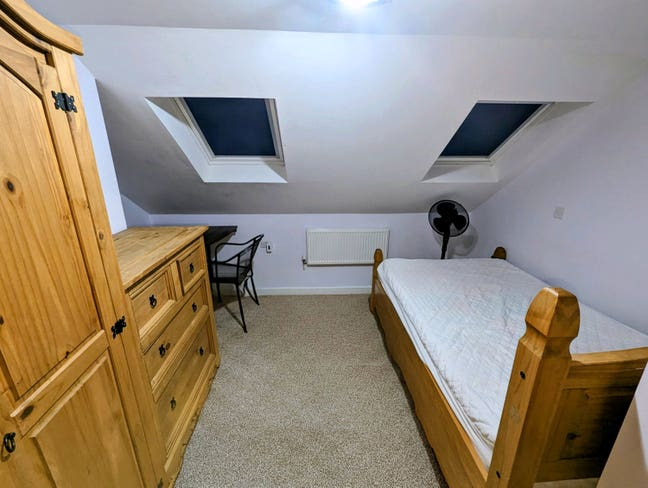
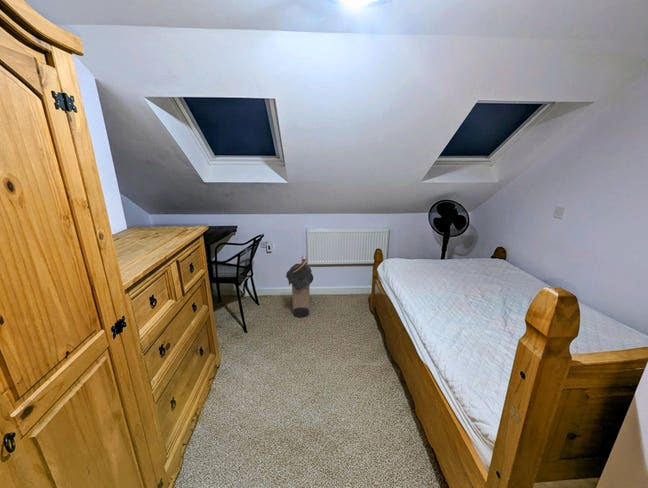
+ laundry hamper (299, 283)
